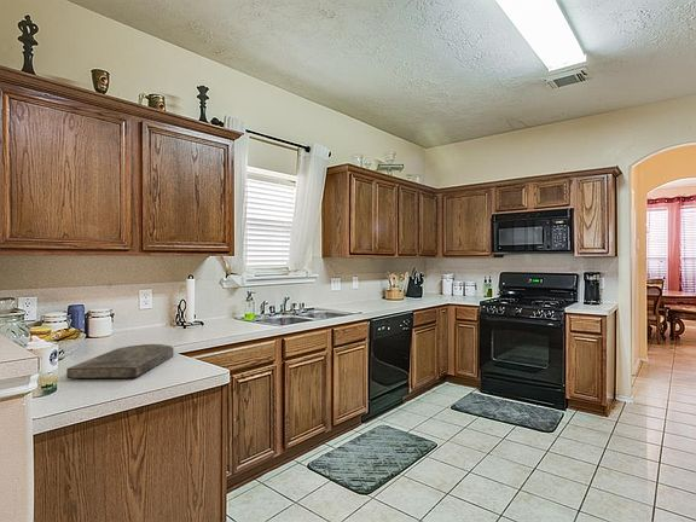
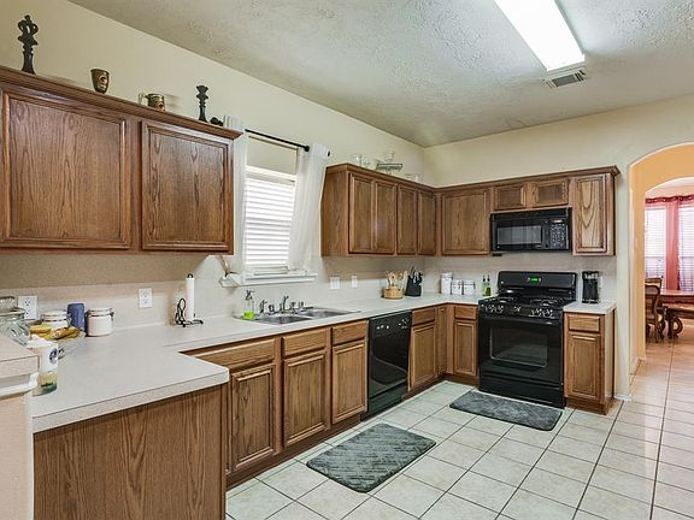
- cutting board (130, 359)
